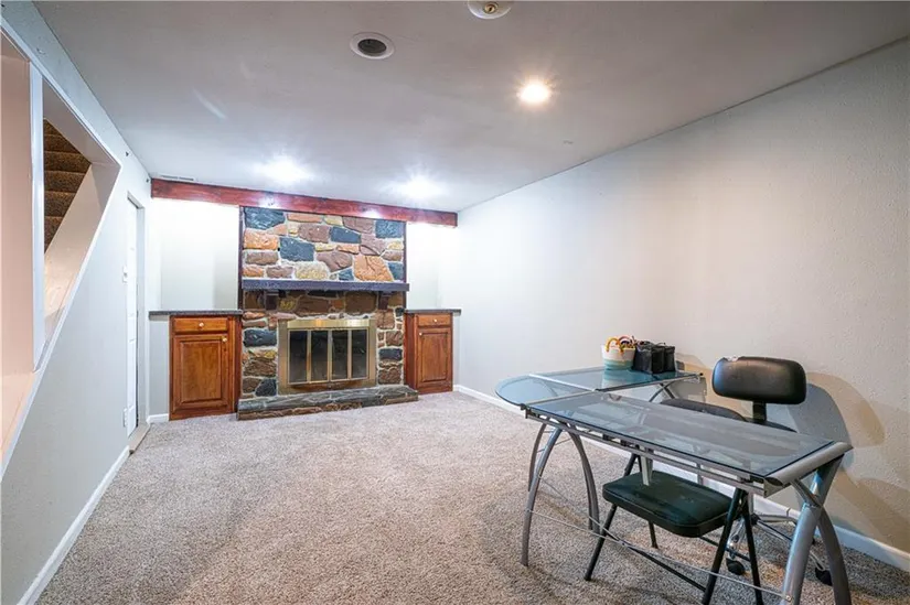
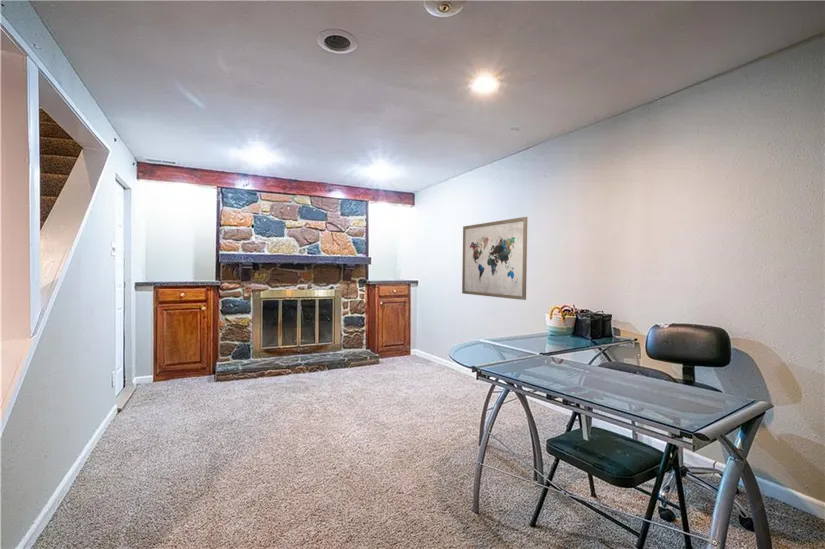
+ wall art (491, 259)
